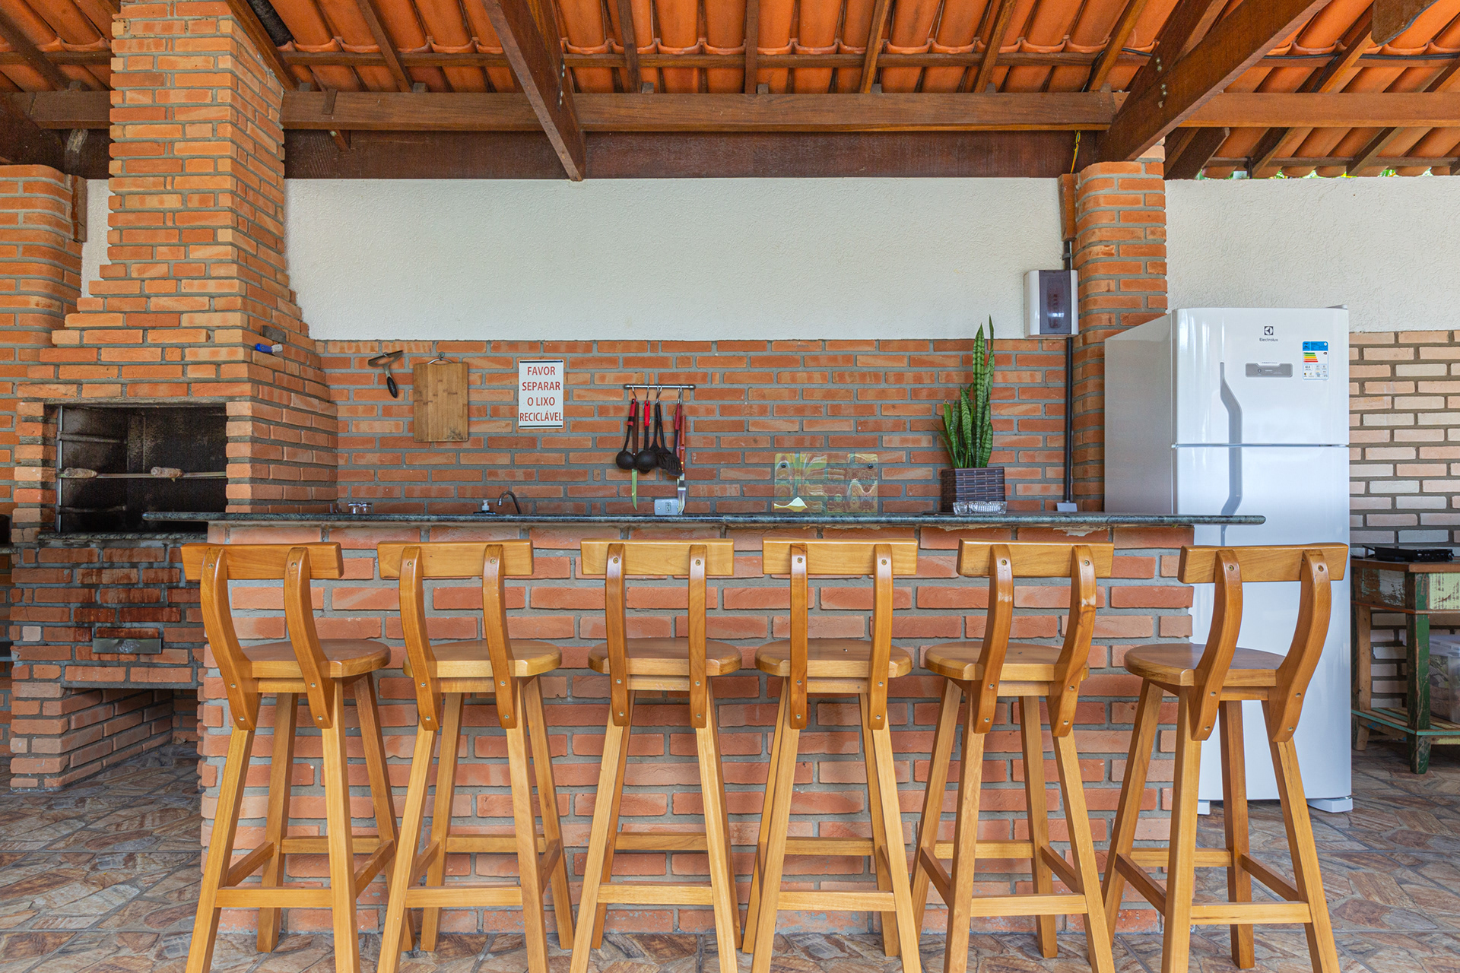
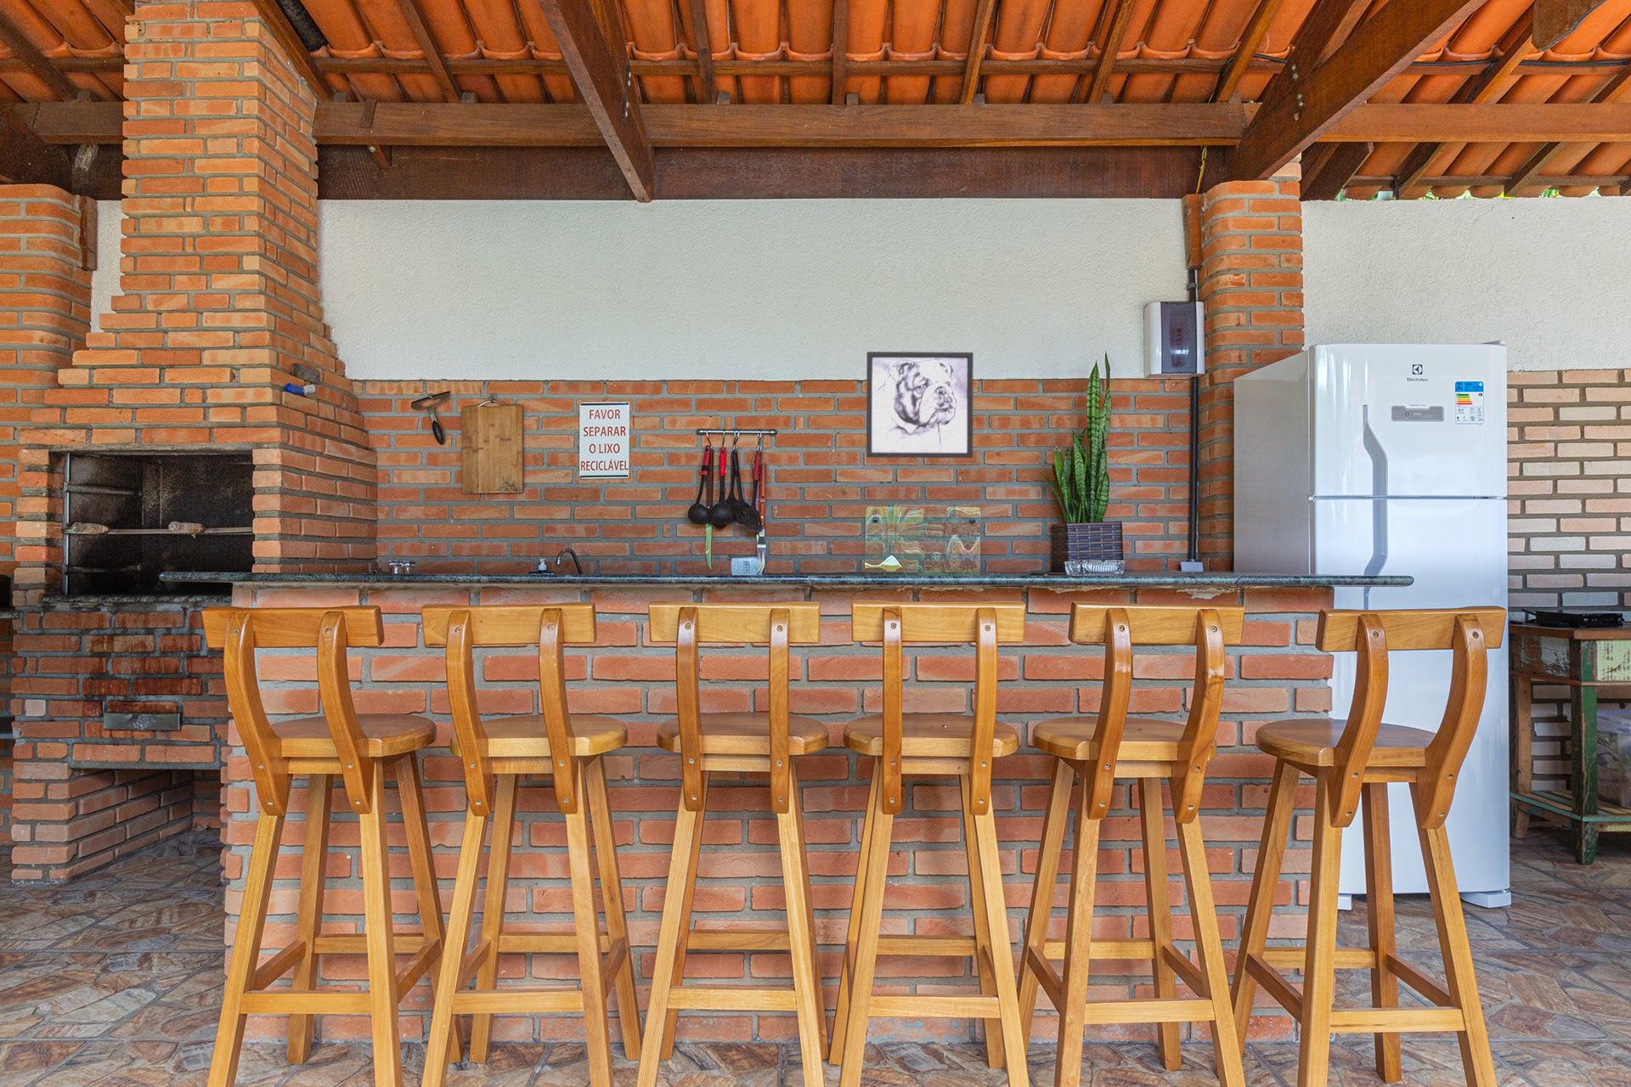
+ wall art (919, 404)
